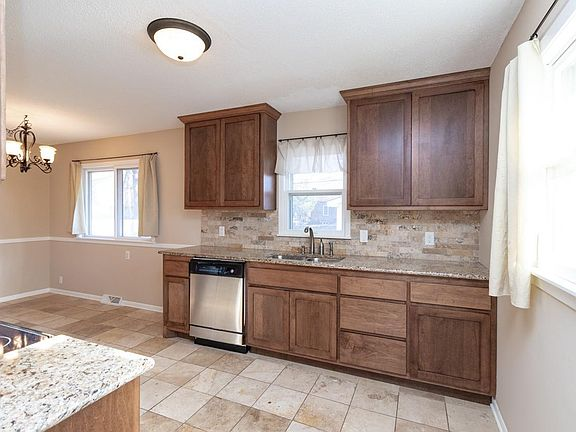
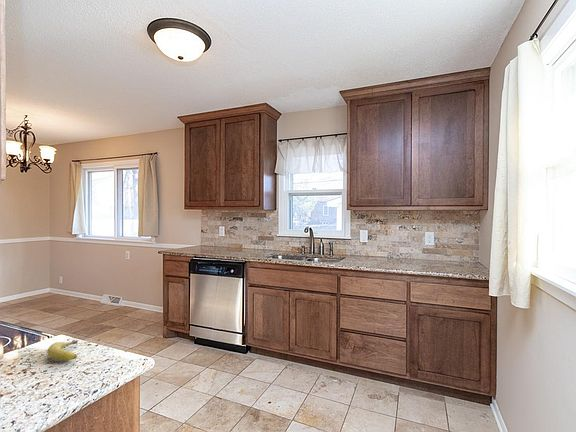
+ fruit (63, 347)
